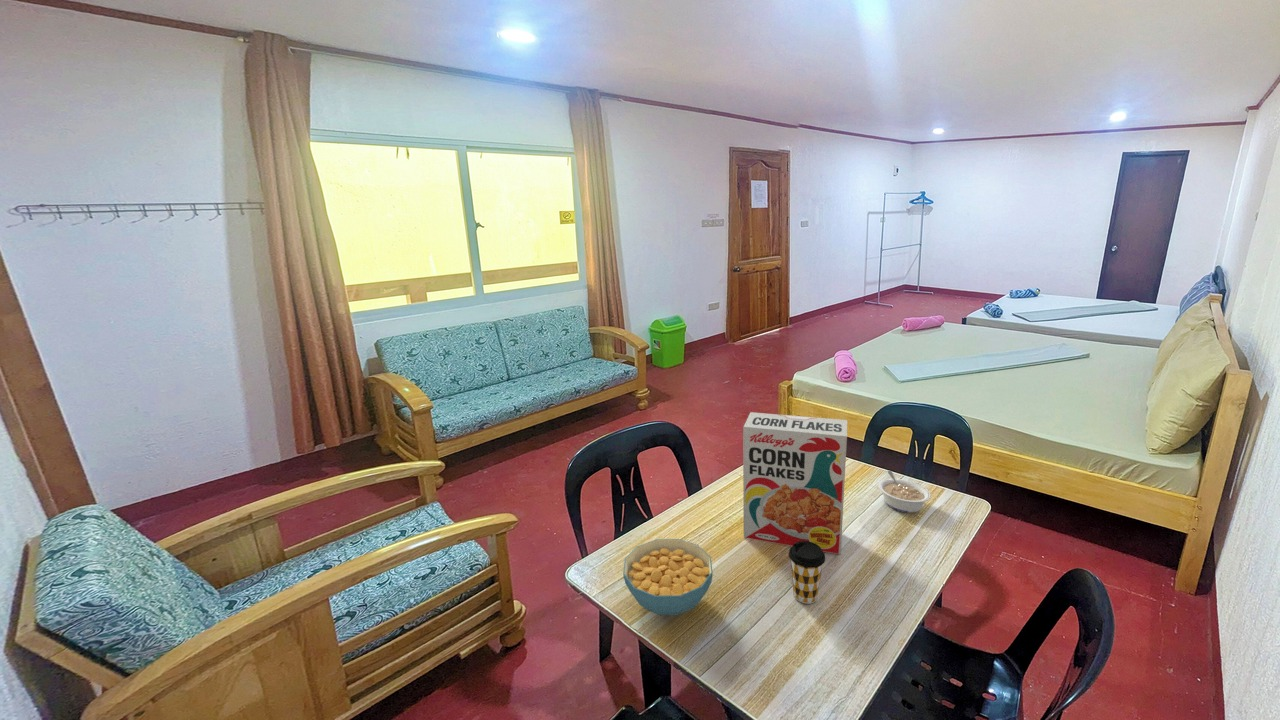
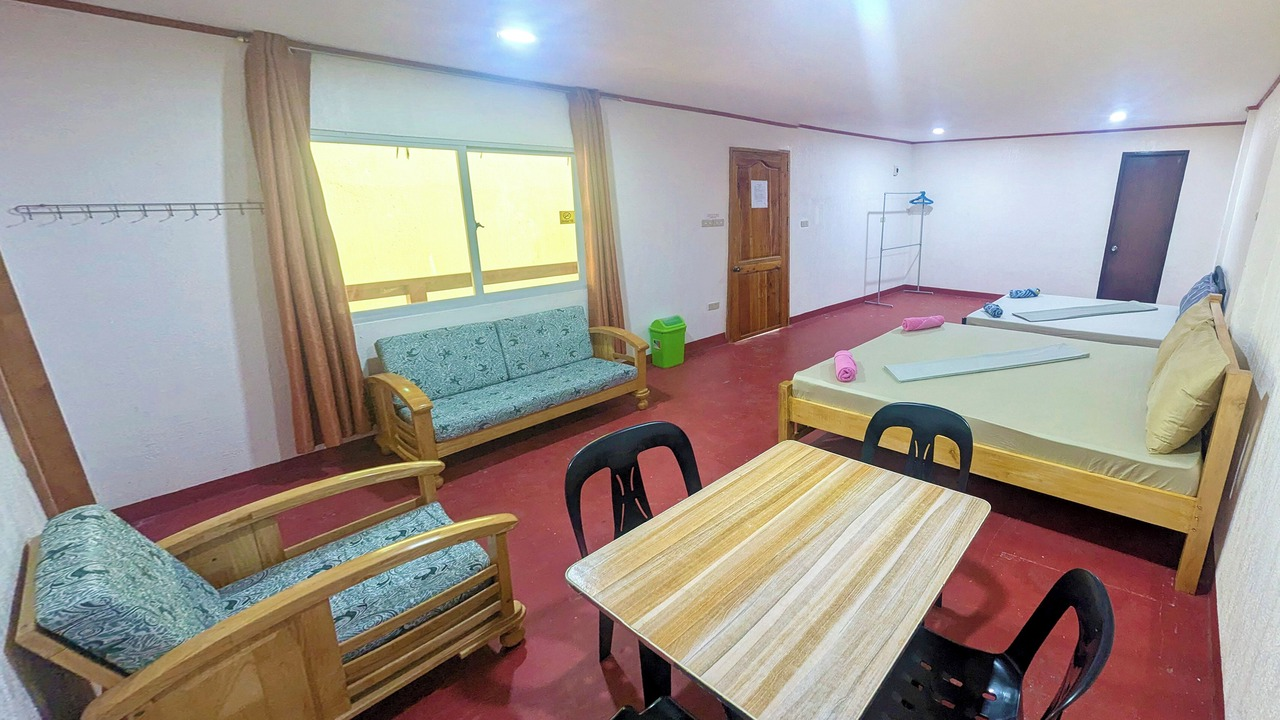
- legume (901, 494)
- coffee cup (806, 572)
- cereal box (793, 480)
- cereal bowl (668, 583)
